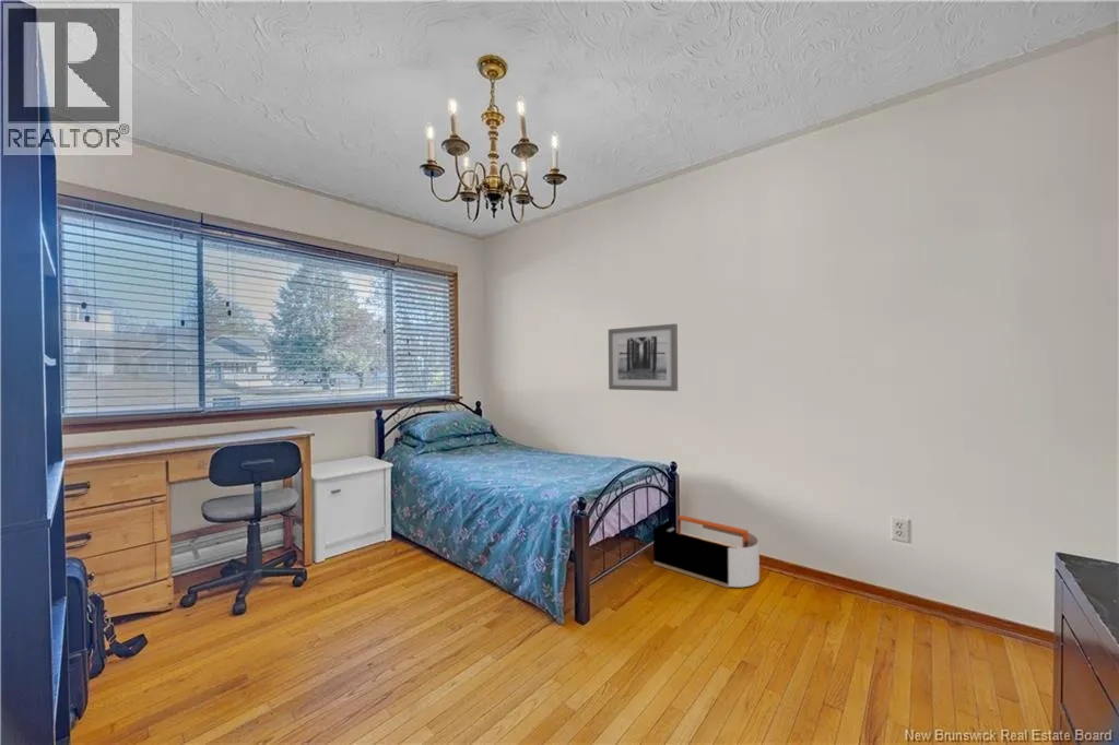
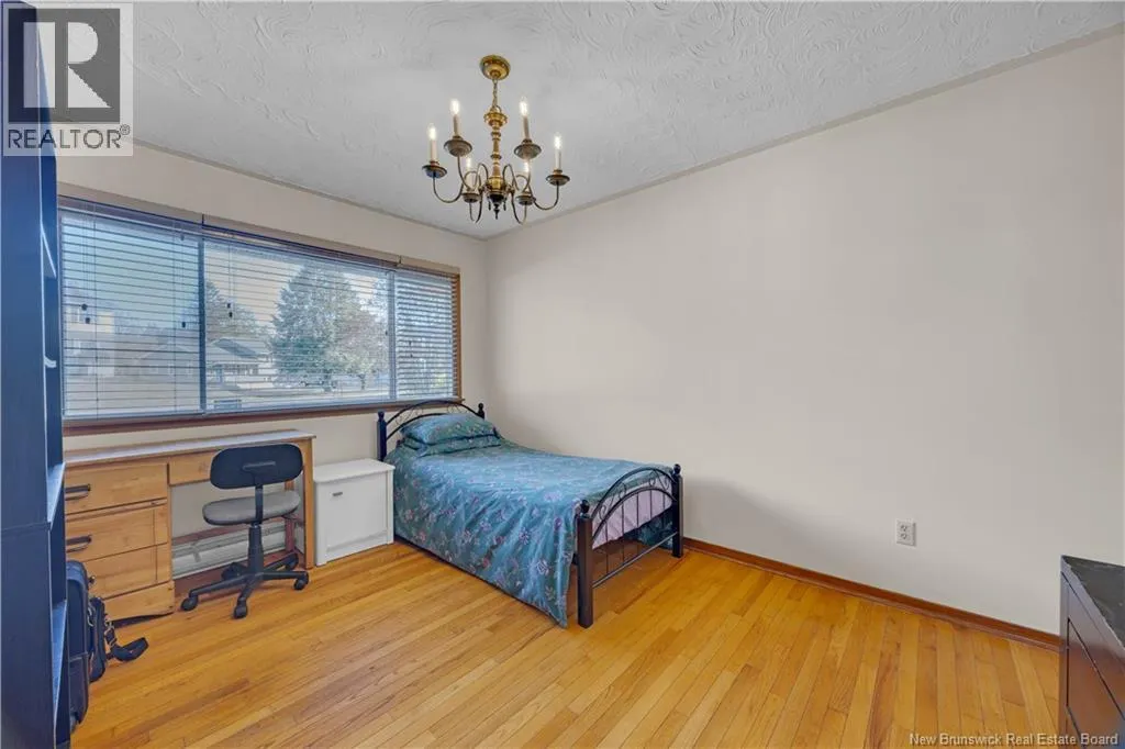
- storage bin (708, 549)
- wall art (640, 358)
